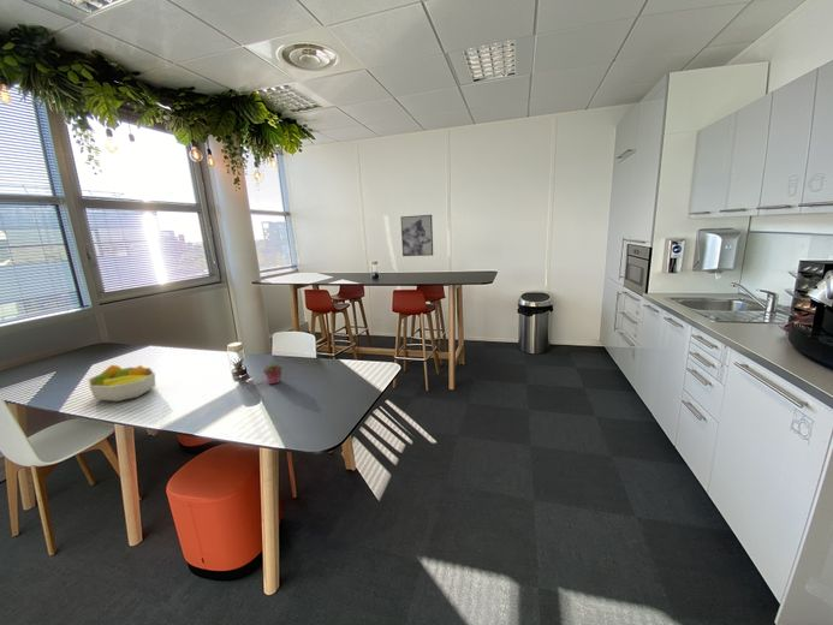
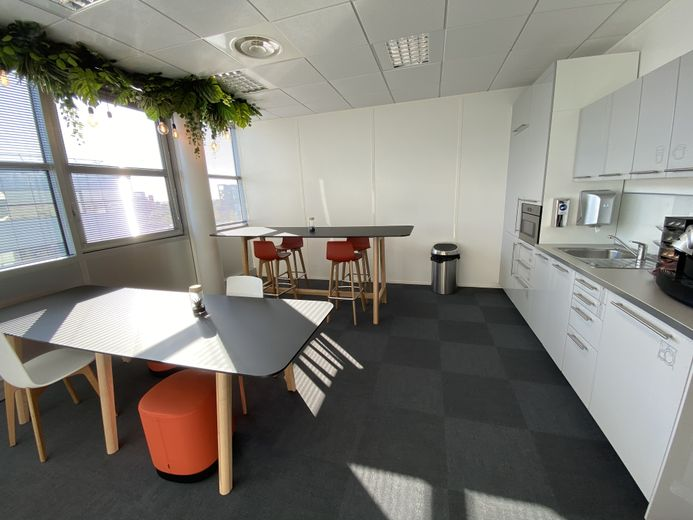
- fruit bowl (123, 380)
- potted succulent (273, 371)
- wall art (416, 236)
